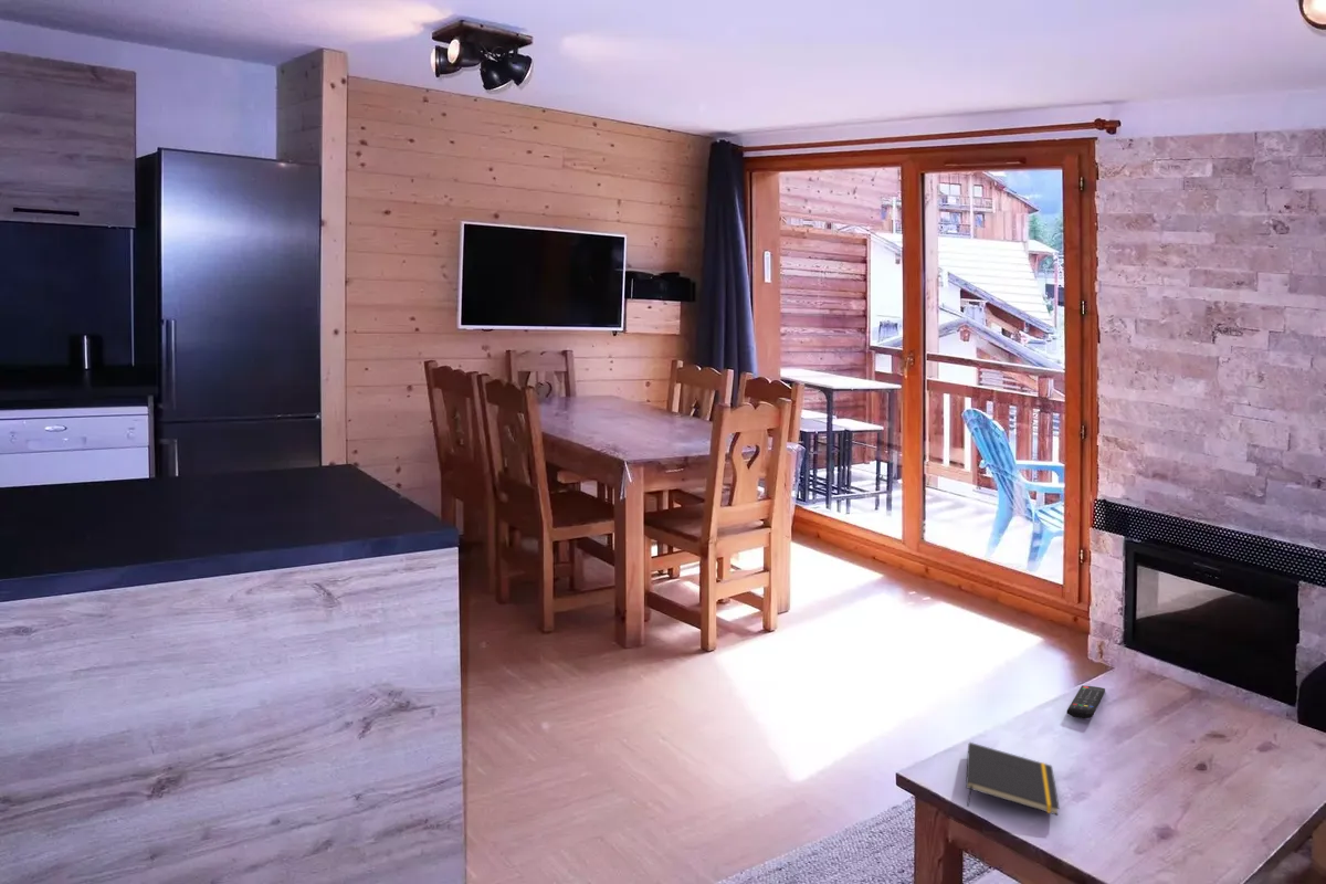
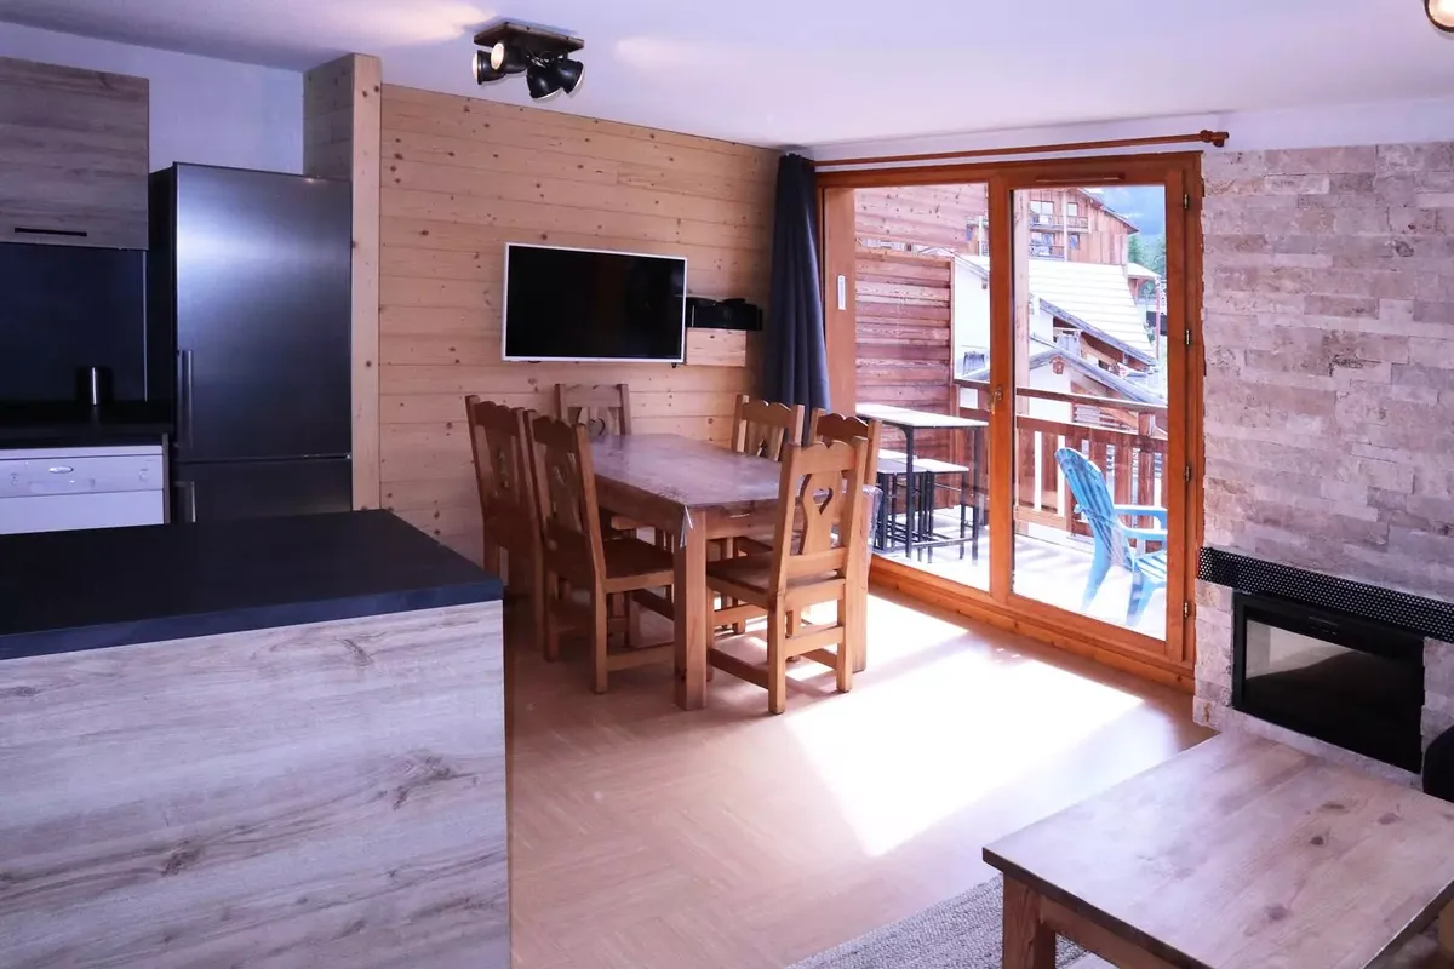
- remote control (1086, 701)
- notepad (1010, 776)
